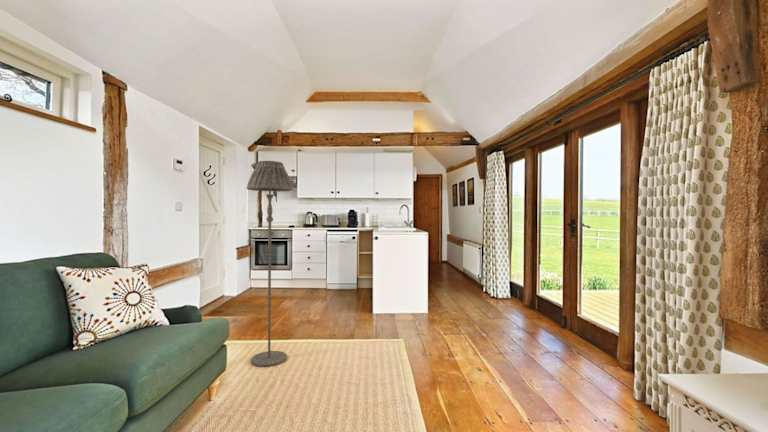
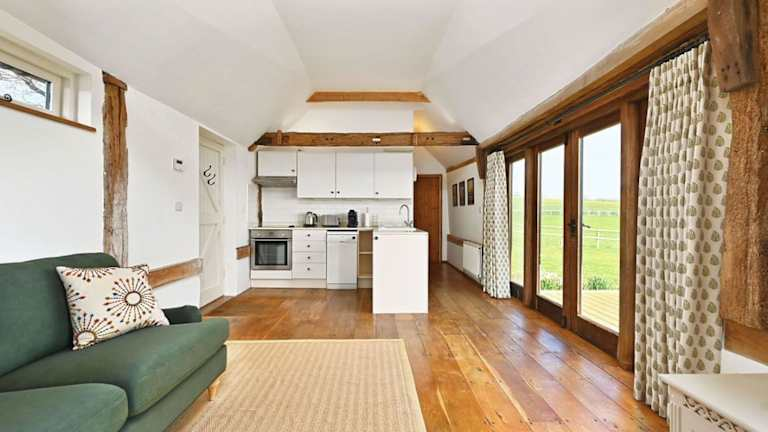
- floor lamp (269, 260)
